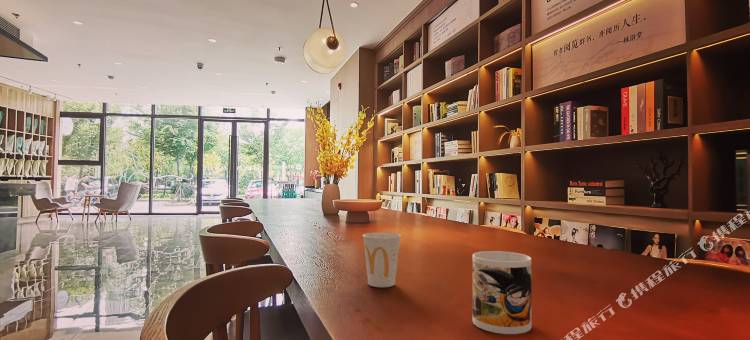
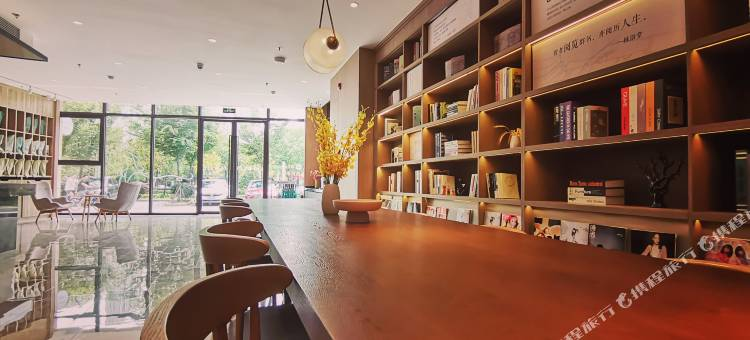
- mug (495, 286)
- cup (381, 259)
